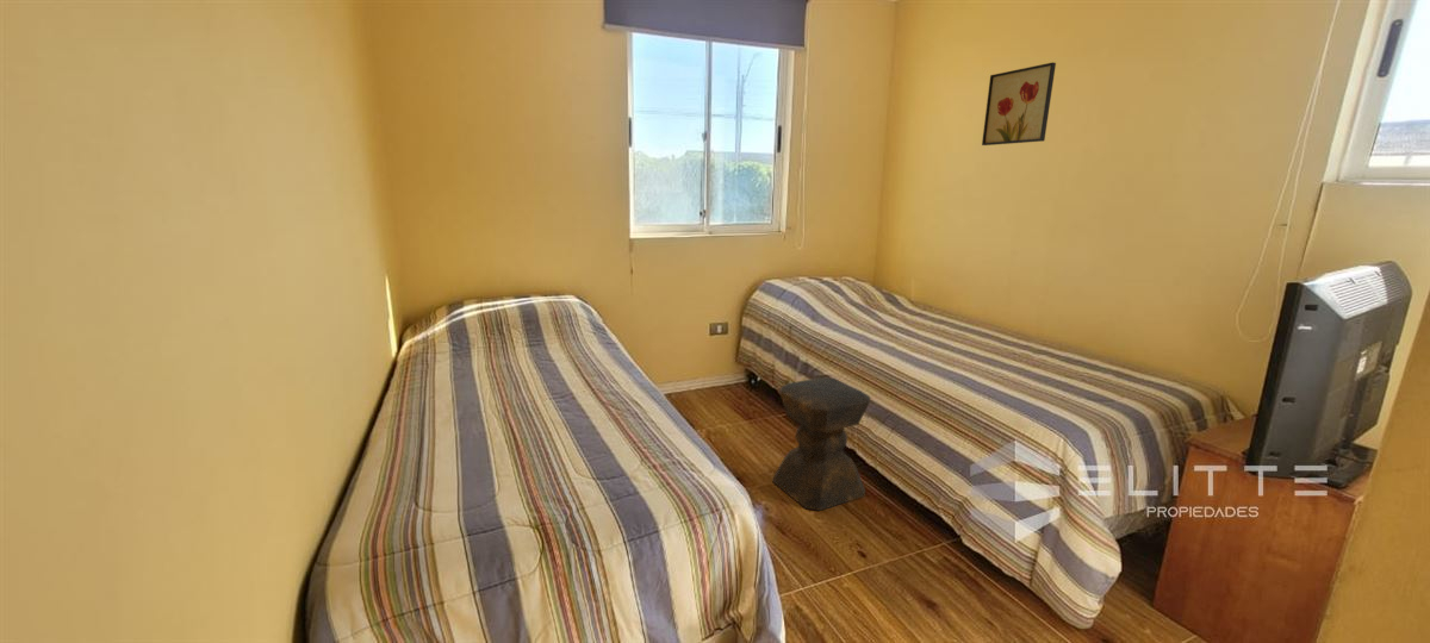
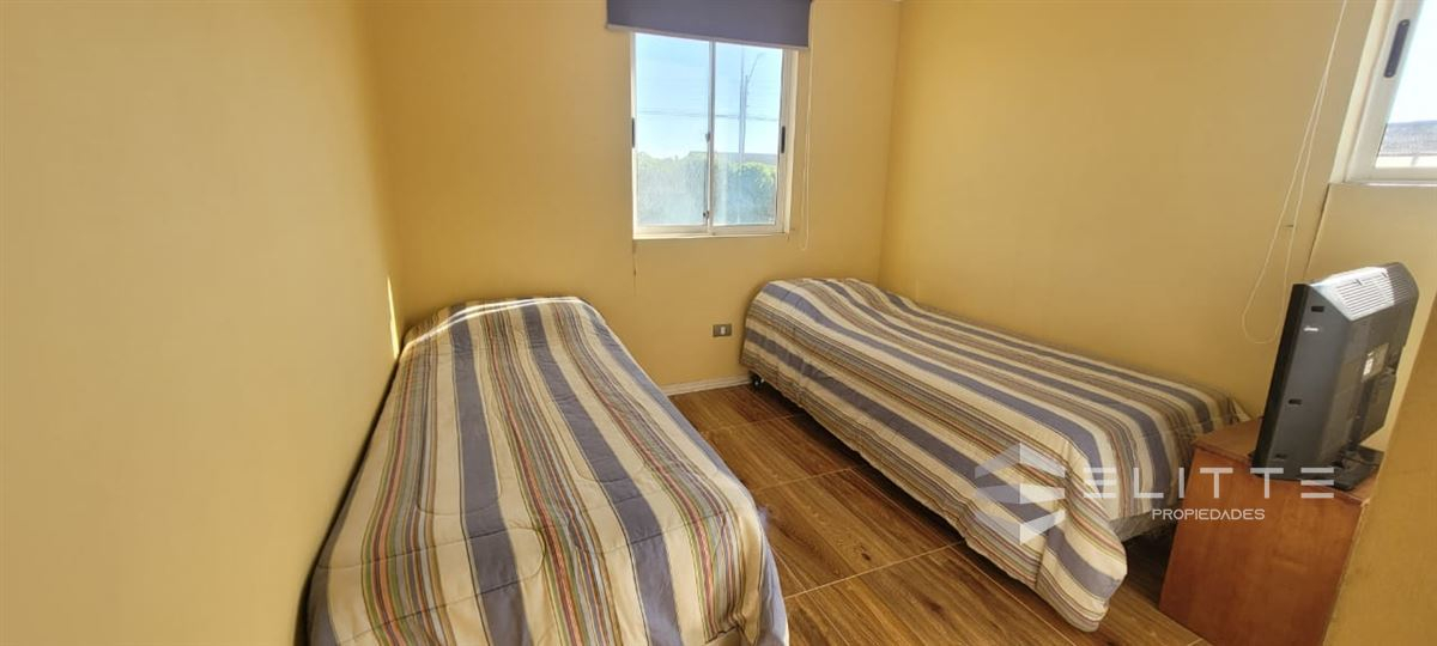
- stool (821, 438)
- wall art (1016, 106)
